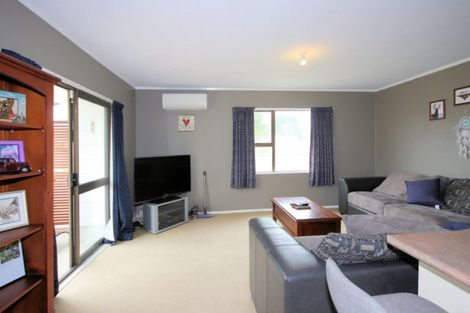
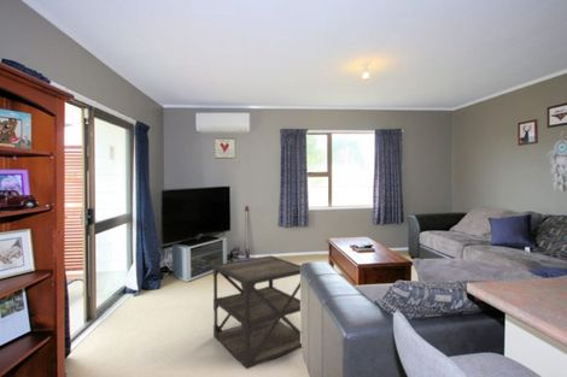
+ side table (261, 302)
